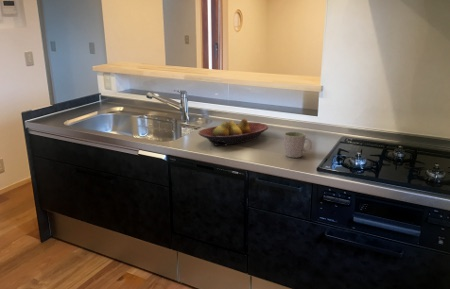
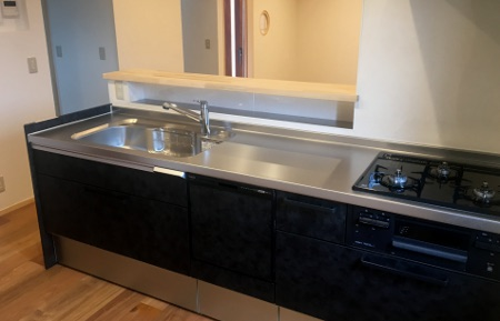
- mug (297, 145)
- fruit bowl (234, 130)
